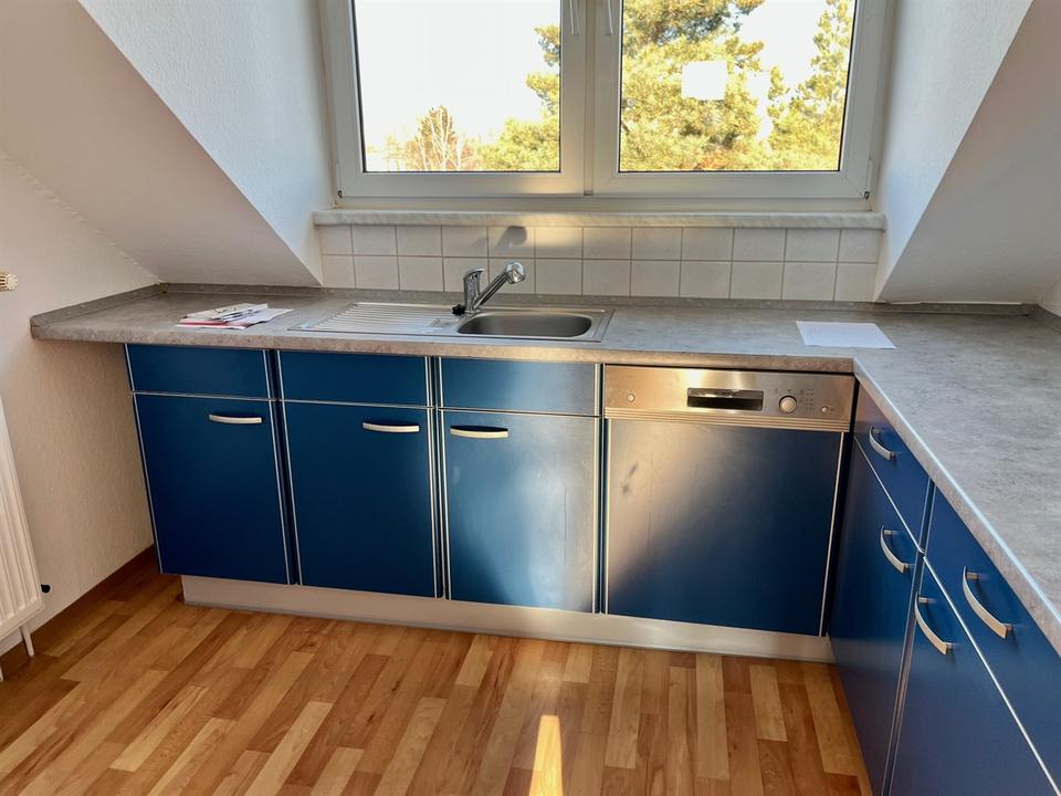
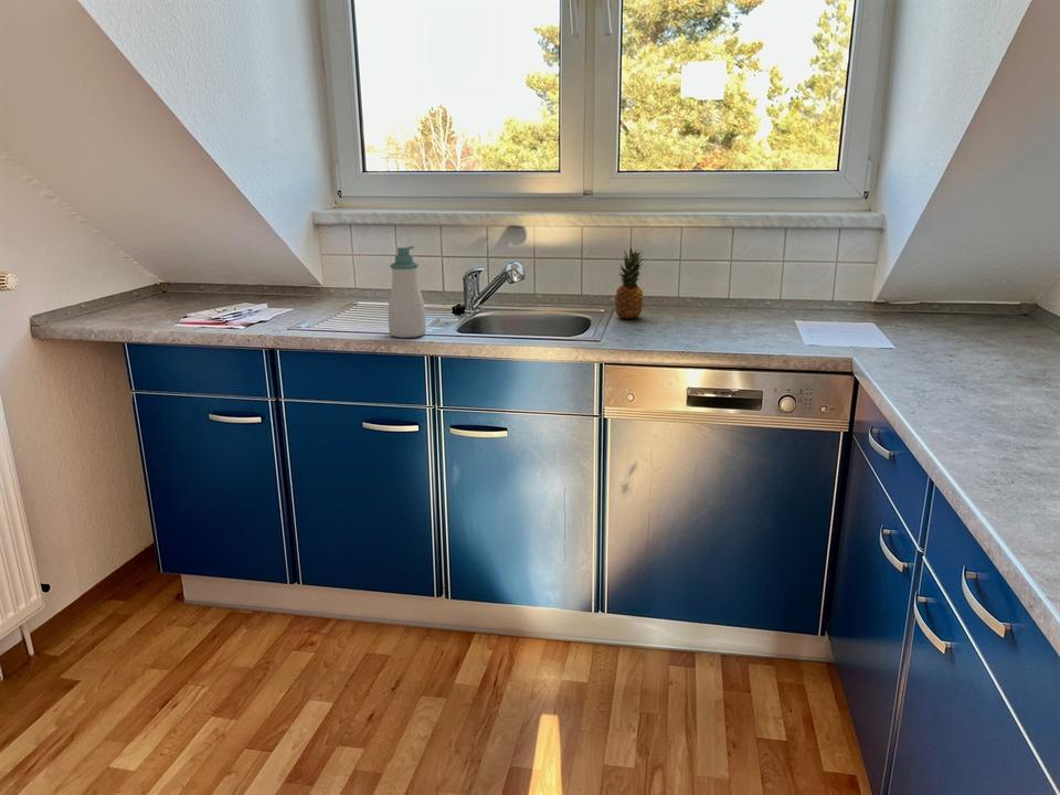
+ fruit (629, 282)
+ soap bottle (405, 292)
